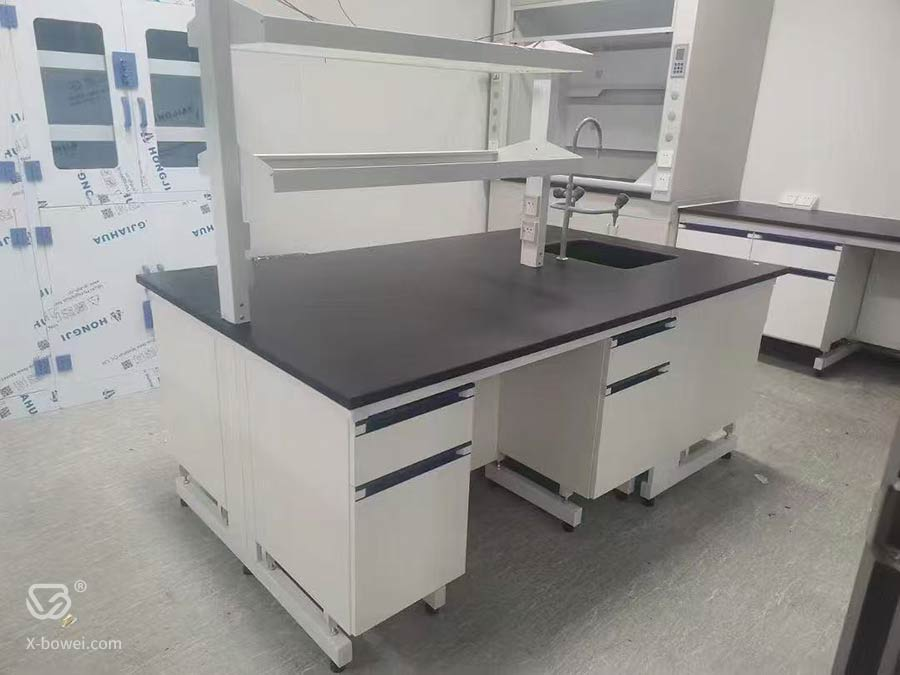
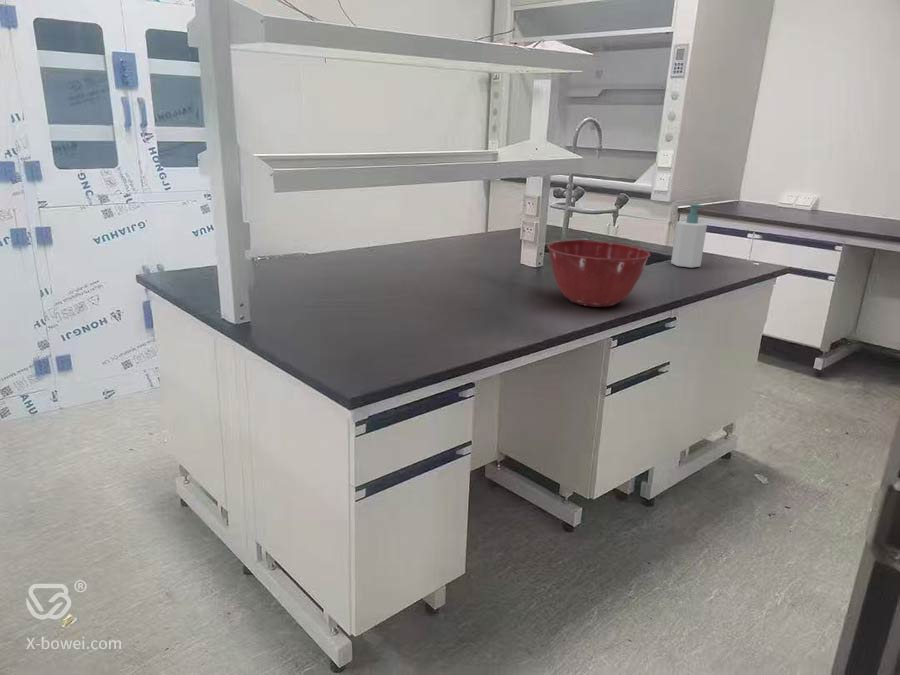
+ soap bottle (690, 235)
+ mixing bowl (595, 275)
